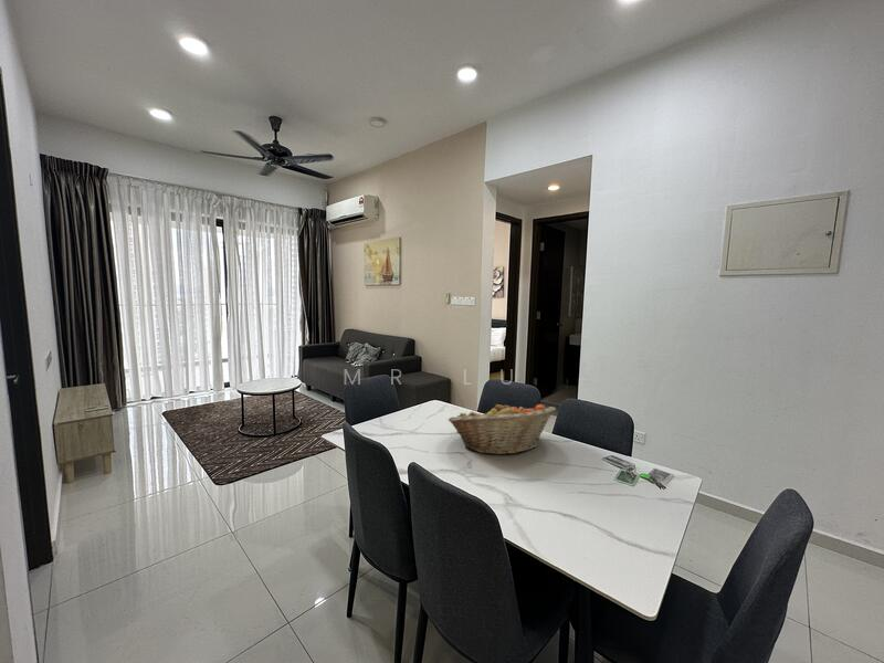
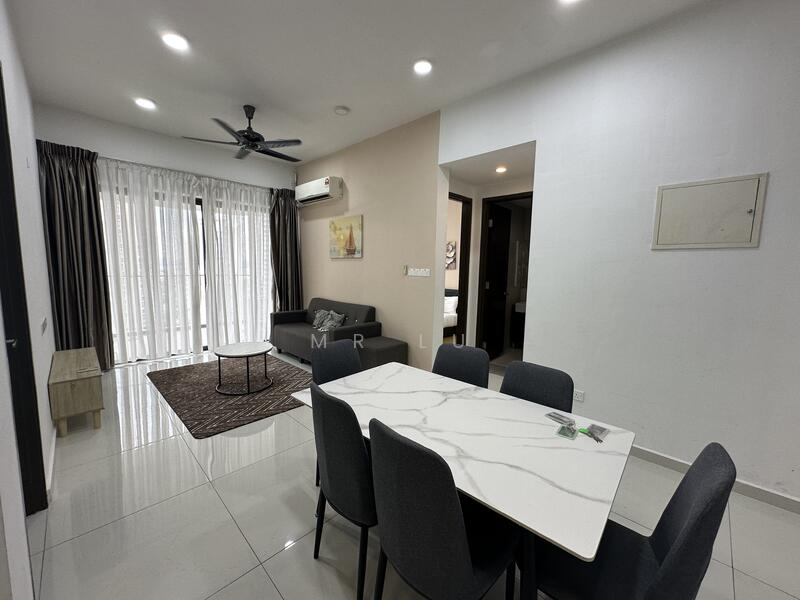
- fruit basket (502, 422)
